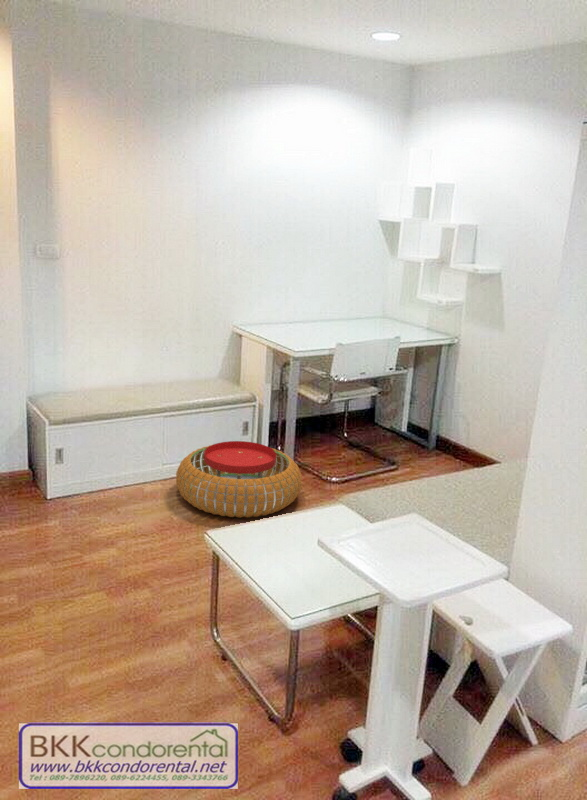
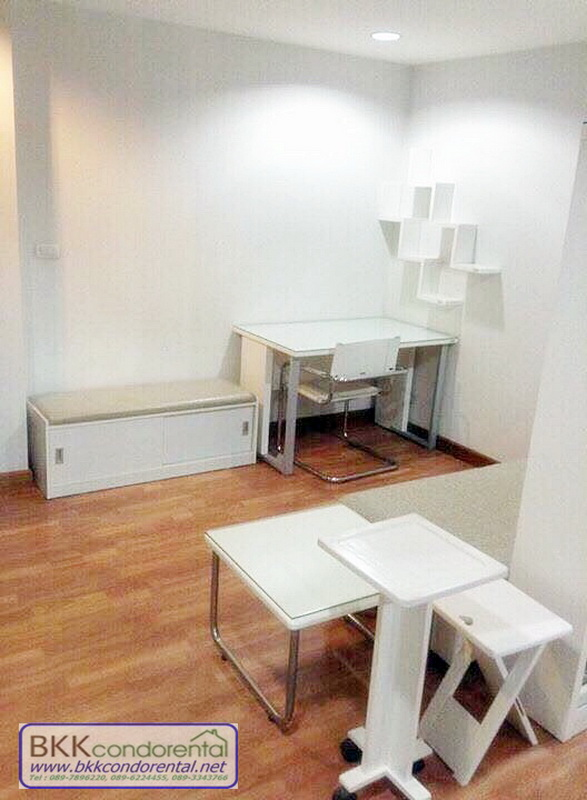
- pouf (239, 474)
